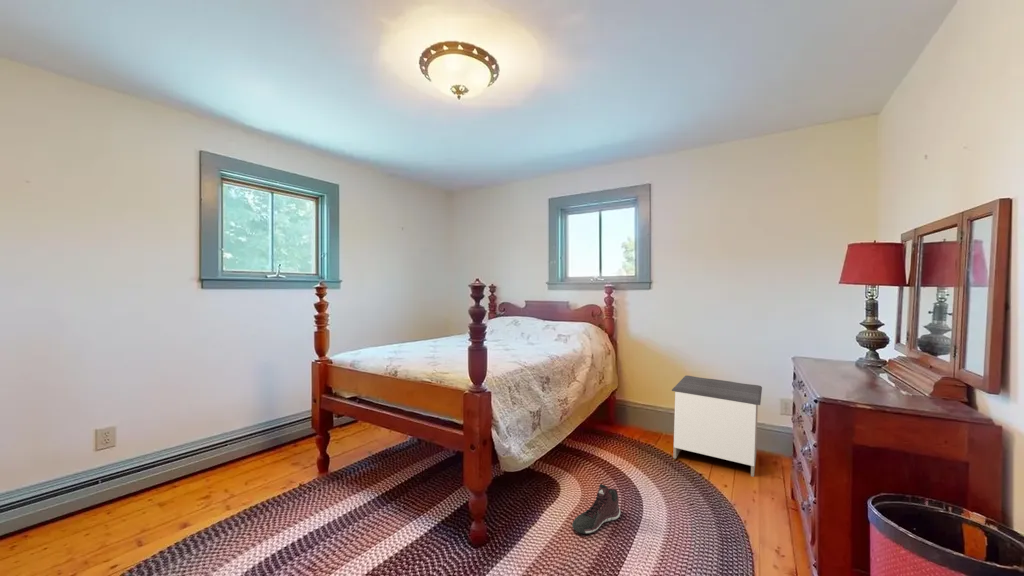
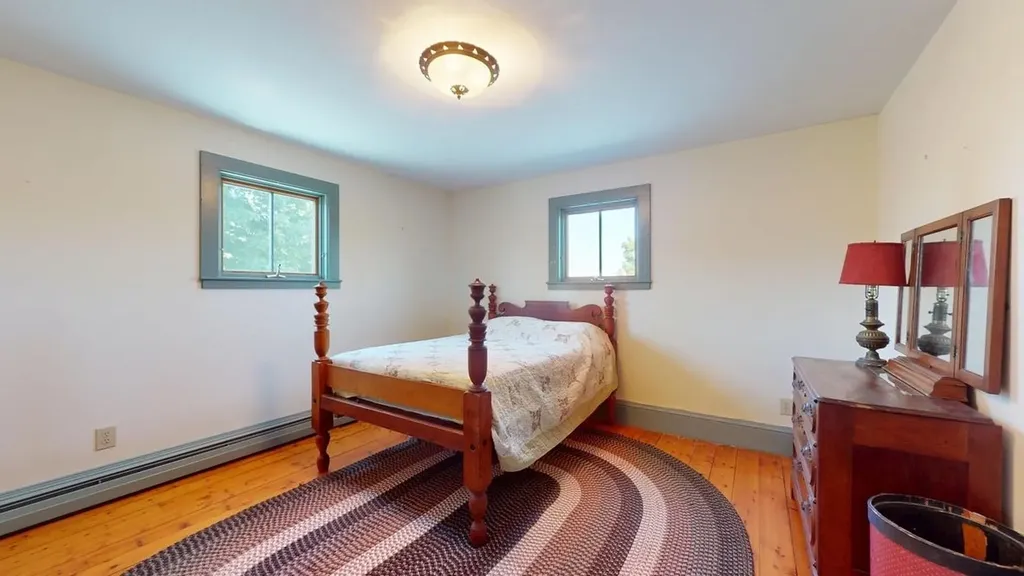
- sneaker (595, 504)
- nightstand (716, 421)
